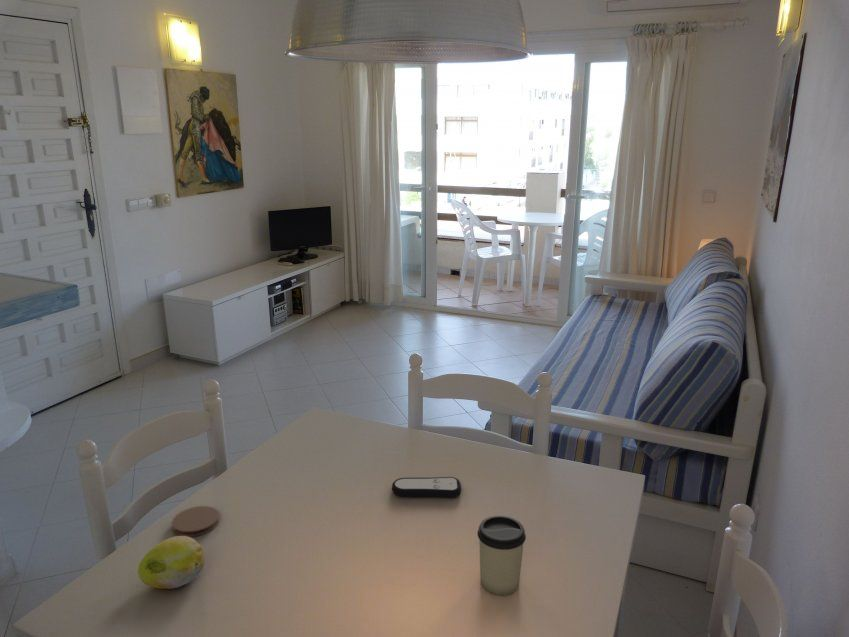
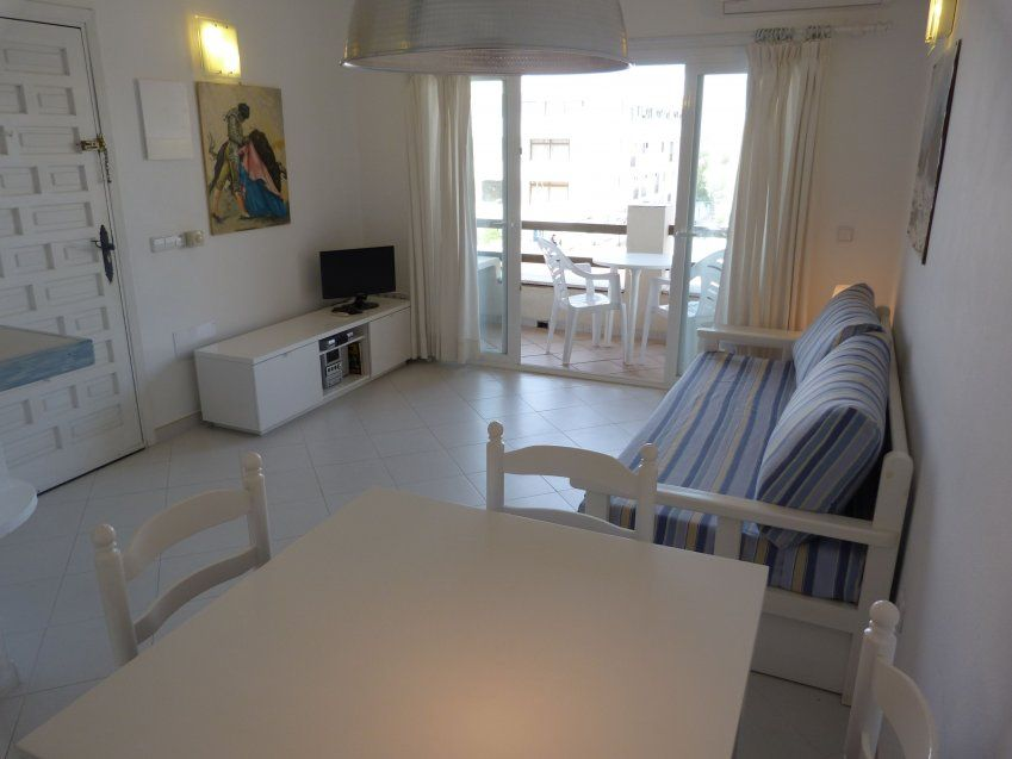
- cup (500, 555)
- remote control (426, 486)
- coaster (196, 521)
- fruit (171, 562)
